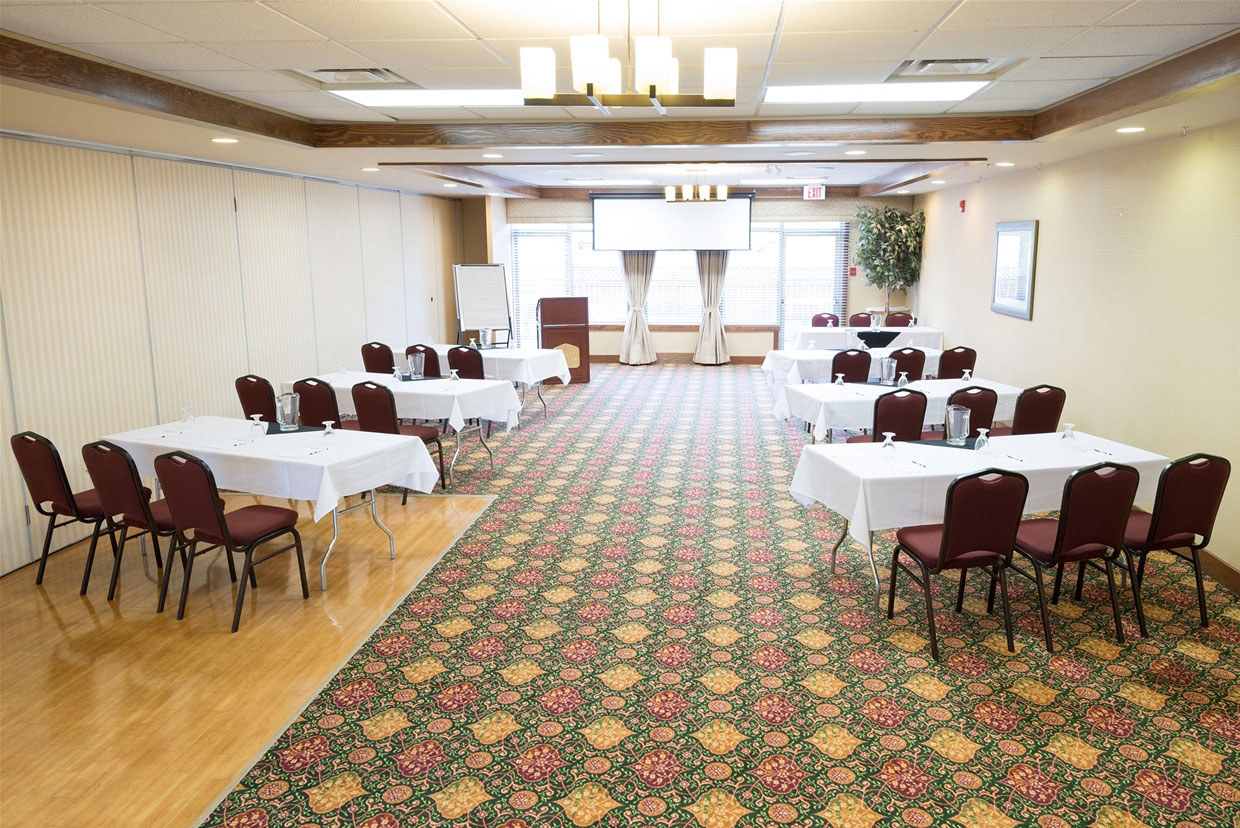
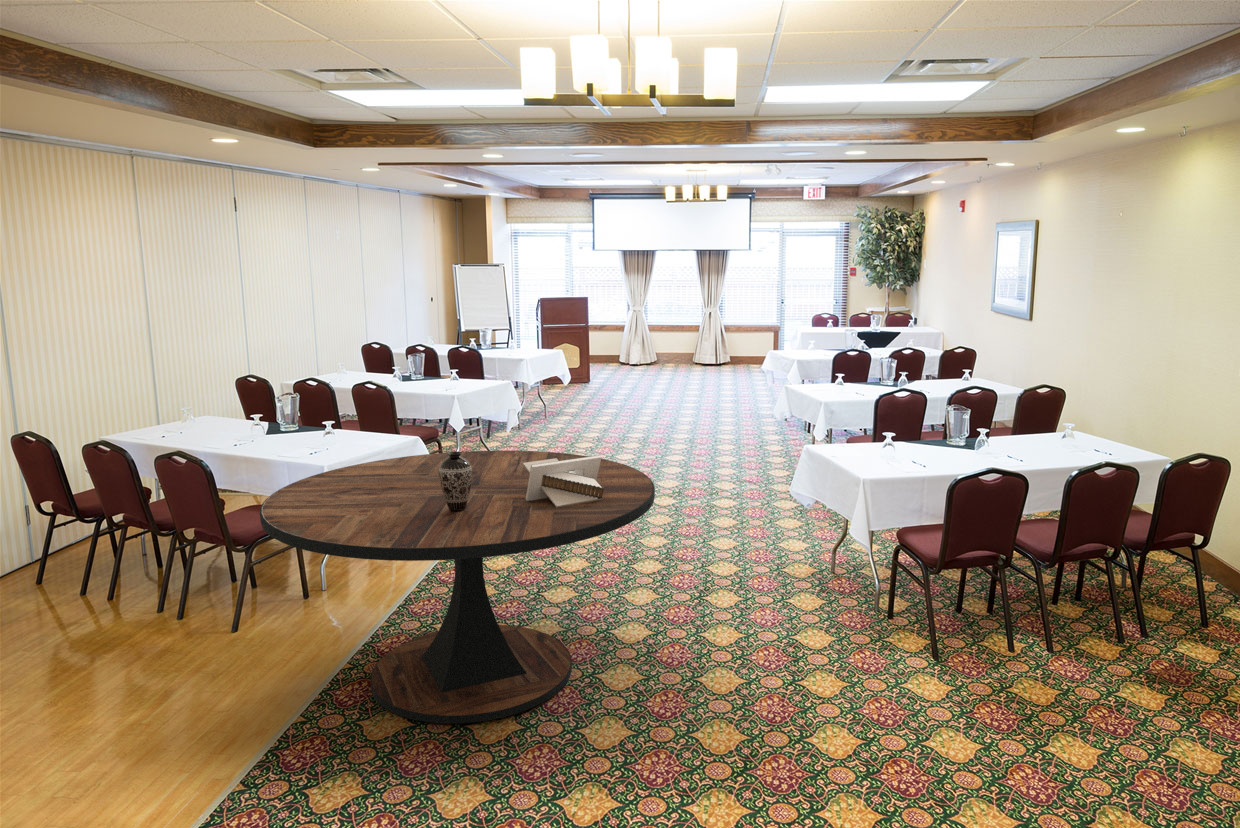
+ decorative vase (456, 481)
+ dining table (469, 581)
+ architectural model (563, 477)
